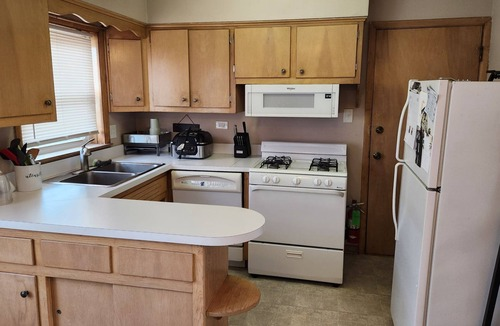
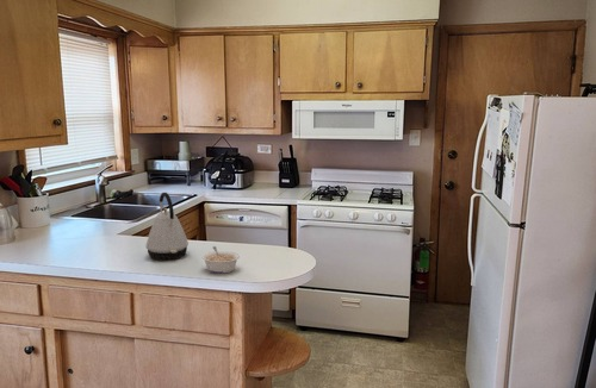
+ kettle (166, 224)
+ legume (219, 261)
